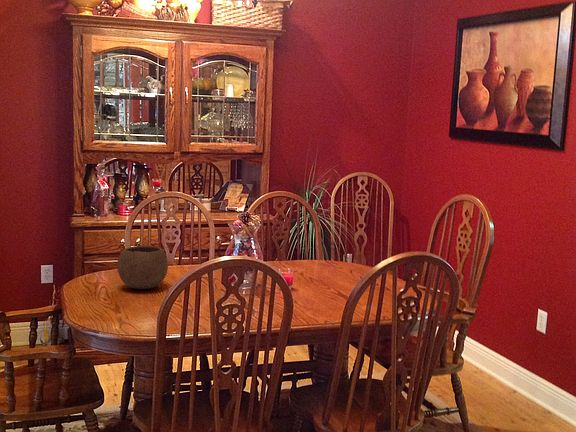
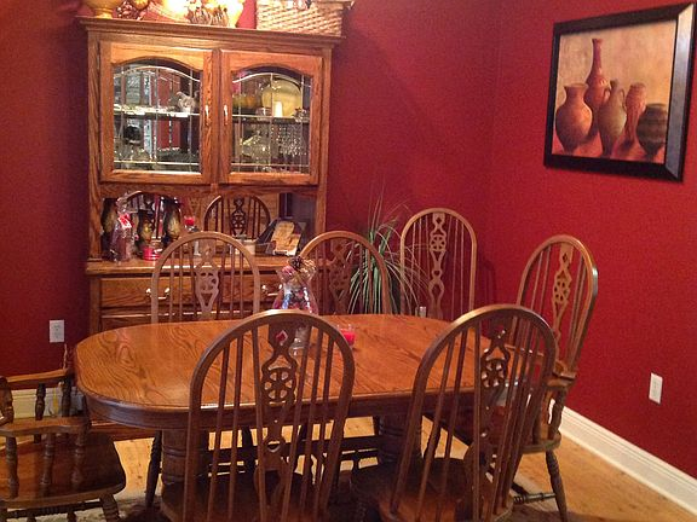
- bowl (142, 267)
